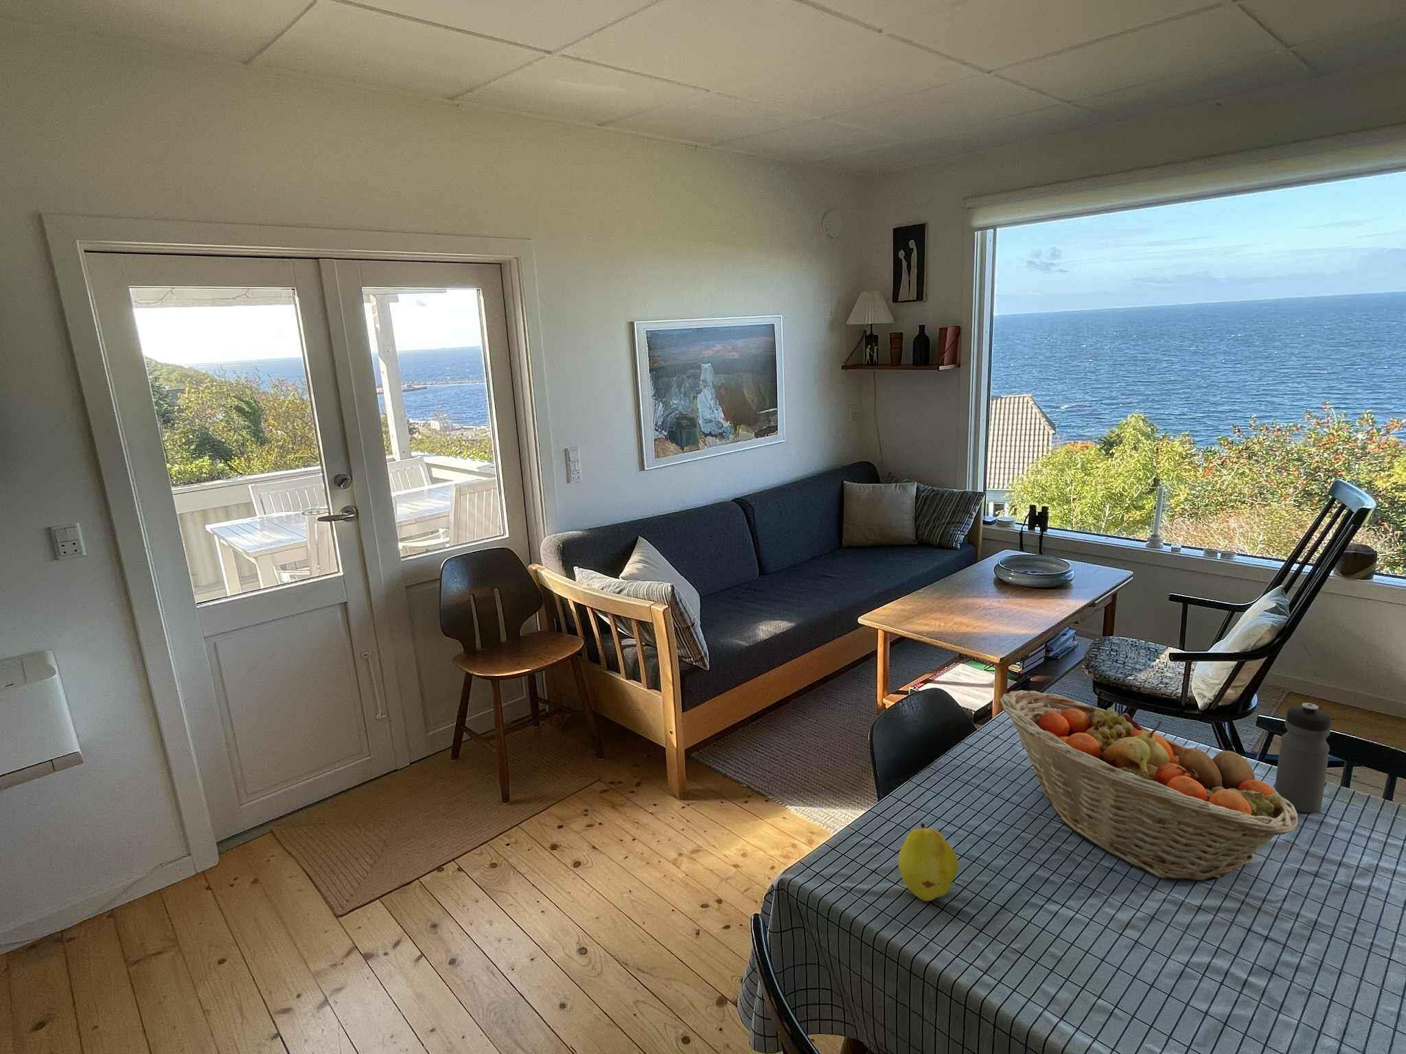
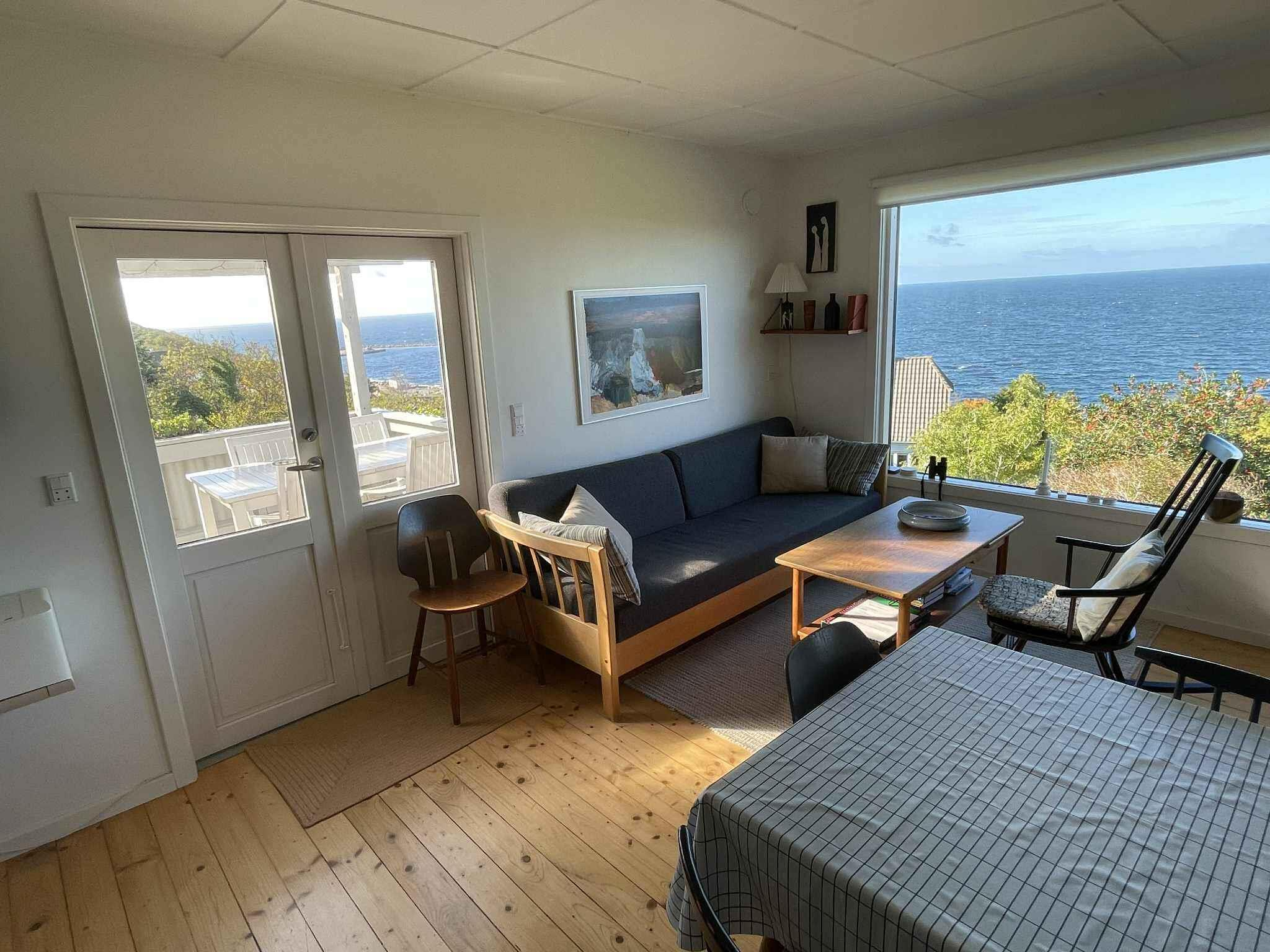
- fruit basket (1131, 769)
- fruit (928, 860)
- water bottle (1303, 754)
